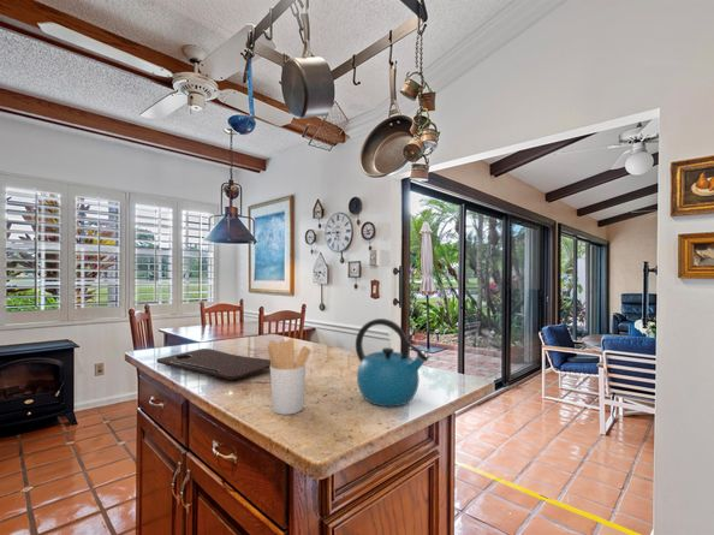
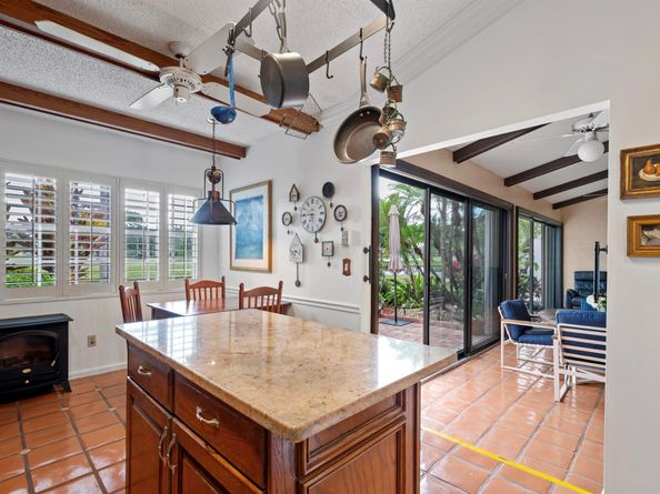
- cutting board (216, 363)
- utensil holder (285, 373)
- kettle (391, 359)
